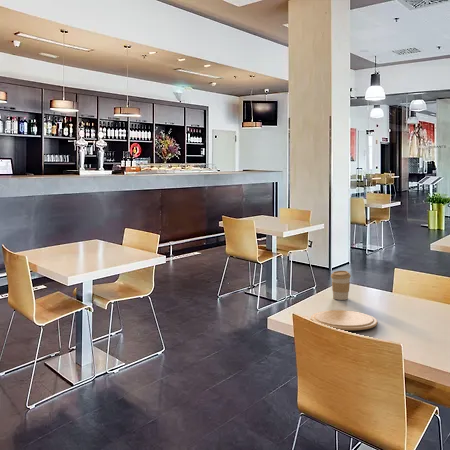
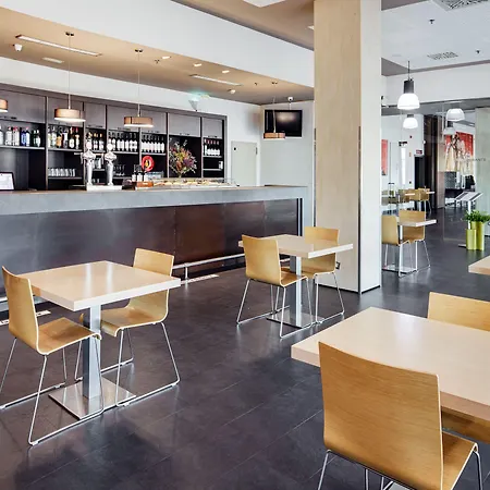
- plate (343, 319)
- coffee cup (340, 284)
